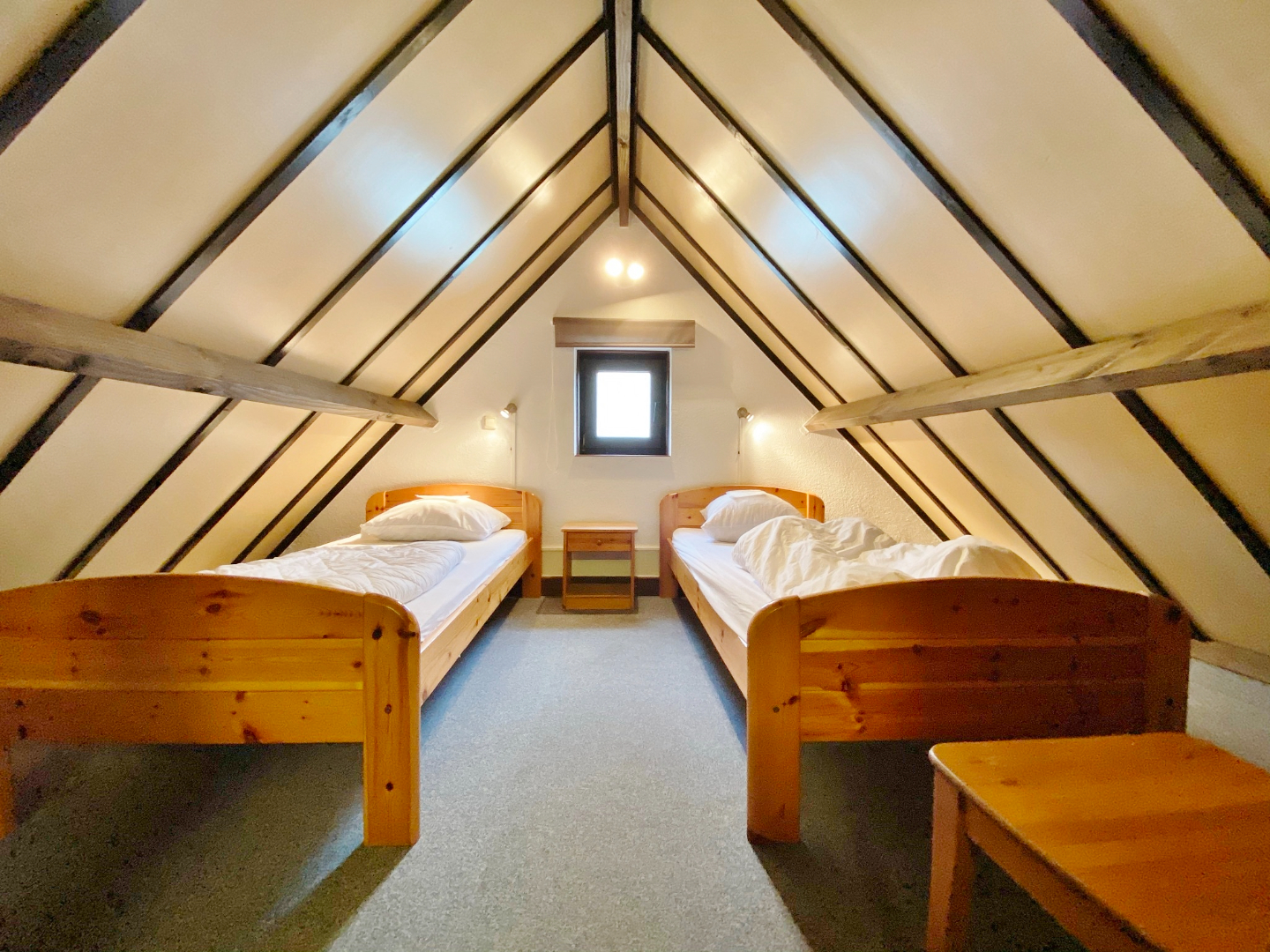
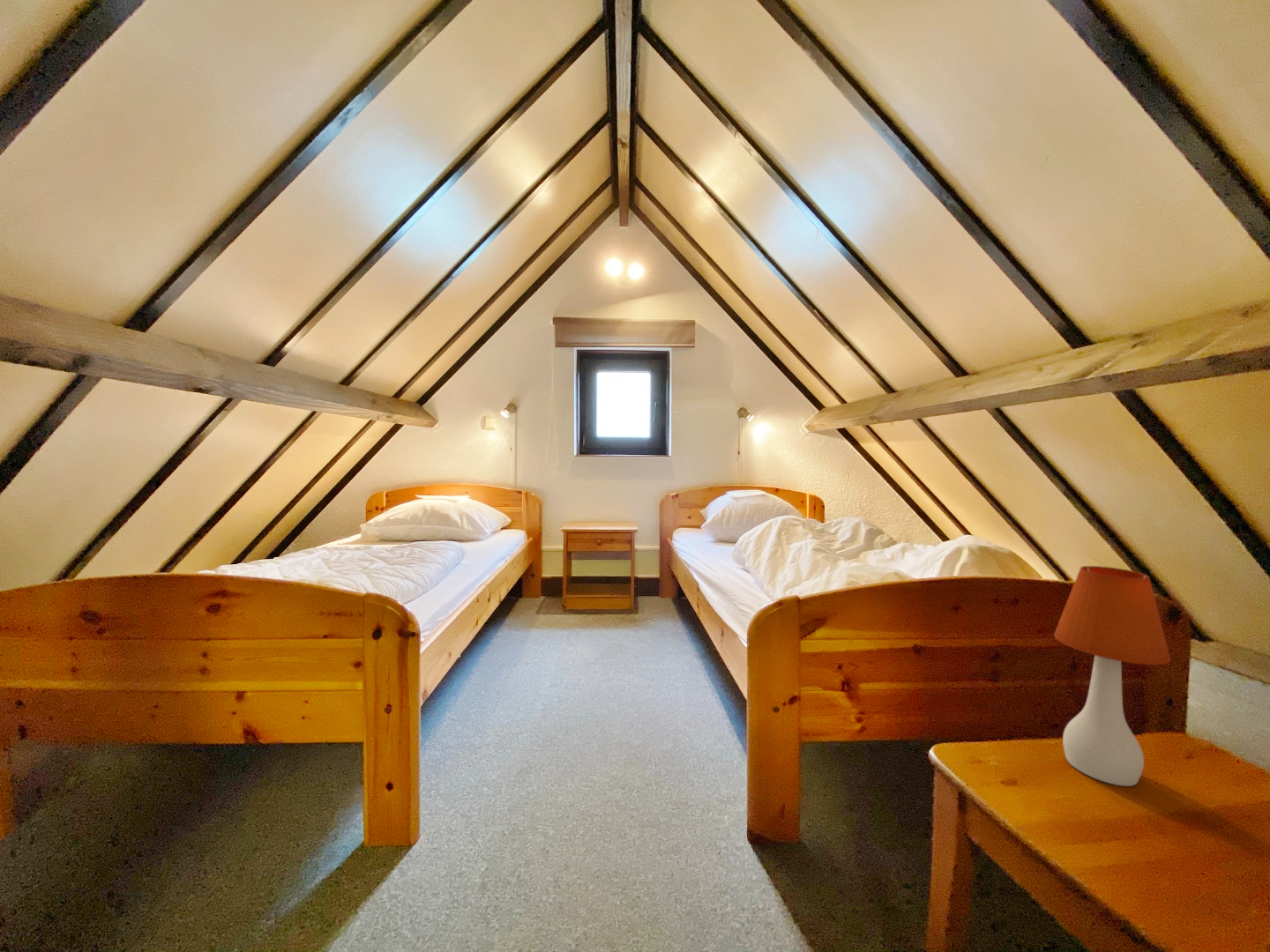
+ table lamp (1107, 671)
